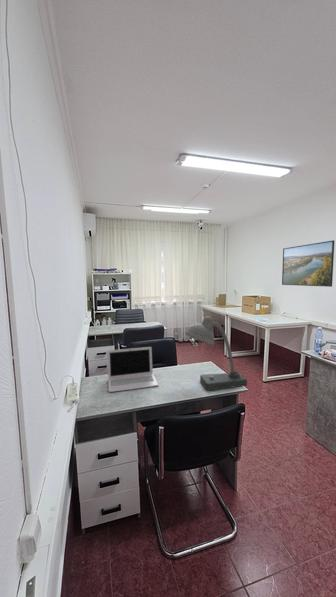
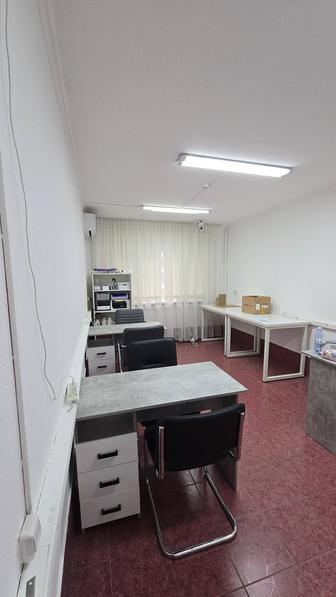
- laptop (132, 367)
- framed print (304, 265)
- desk lamp (213, 344)
